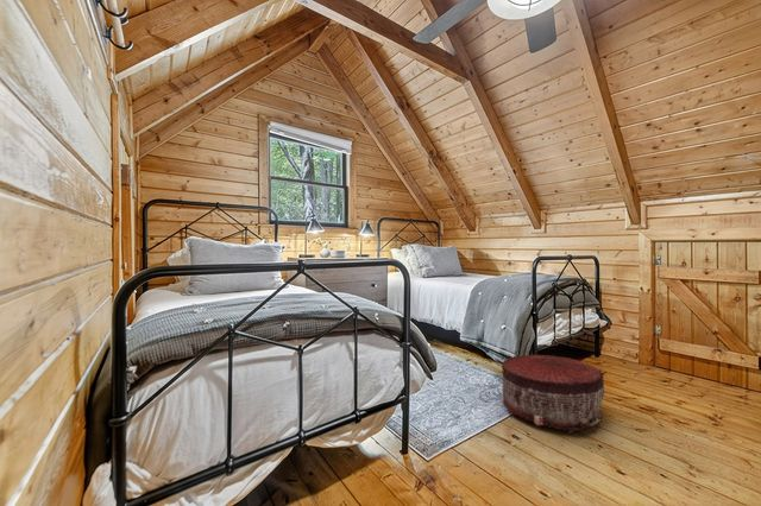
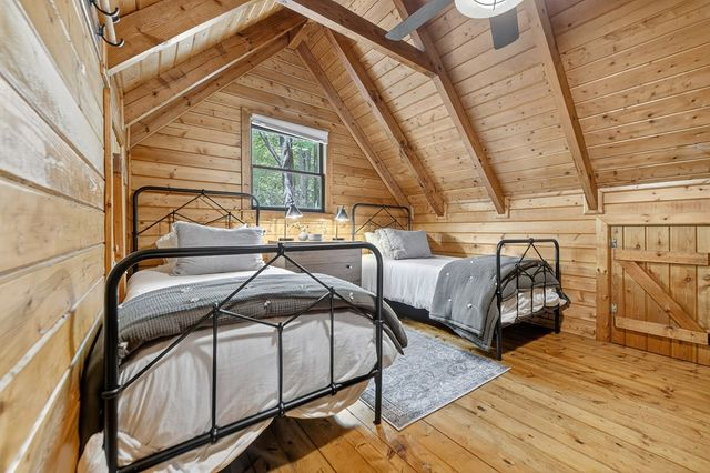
- pouf (551, 385)
